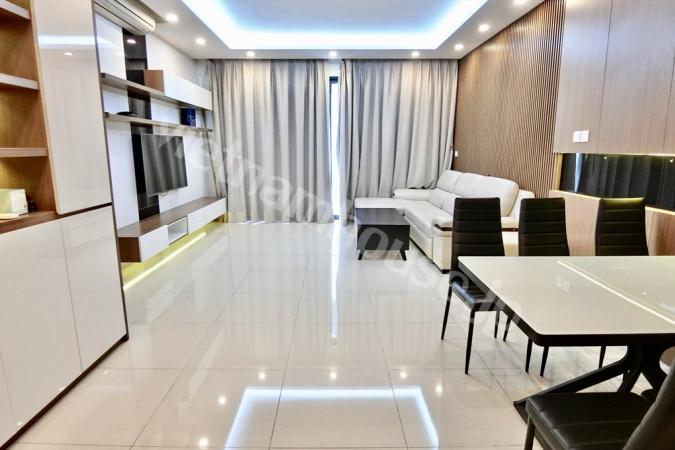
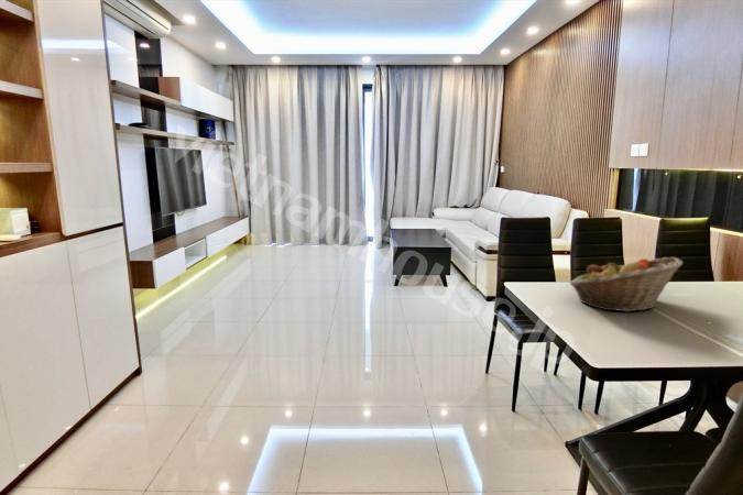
+ fruit basket (623, 279)
